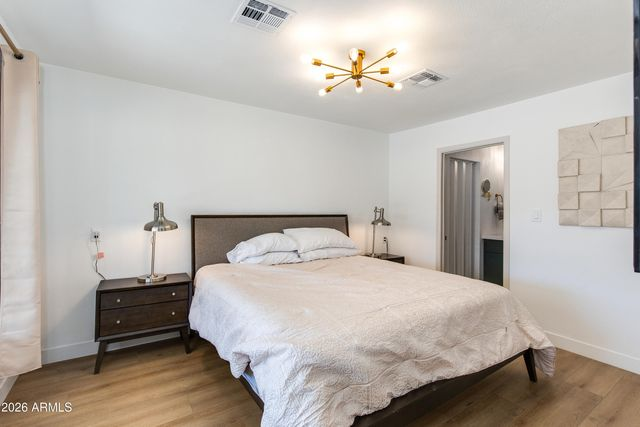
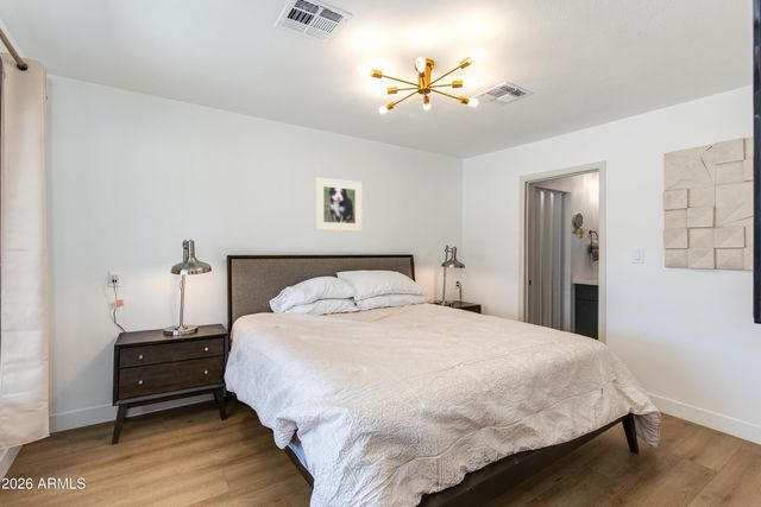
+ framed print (339, 205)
